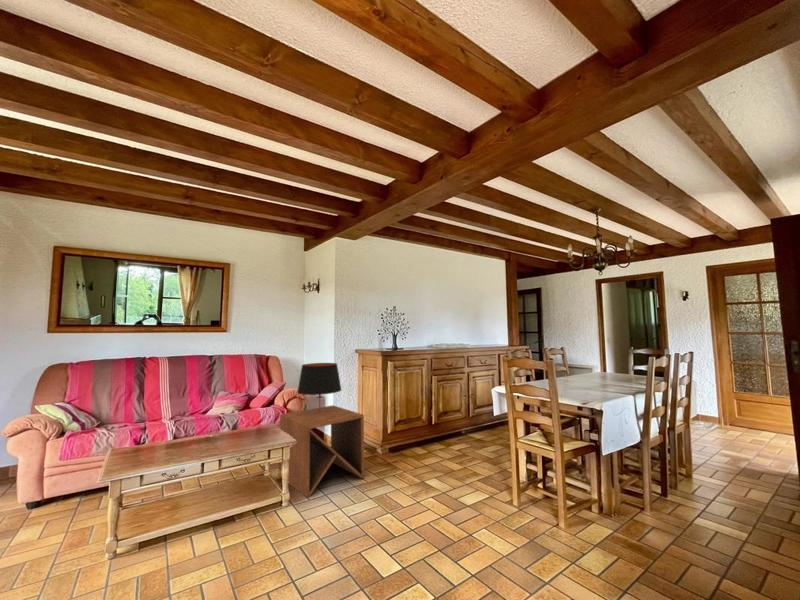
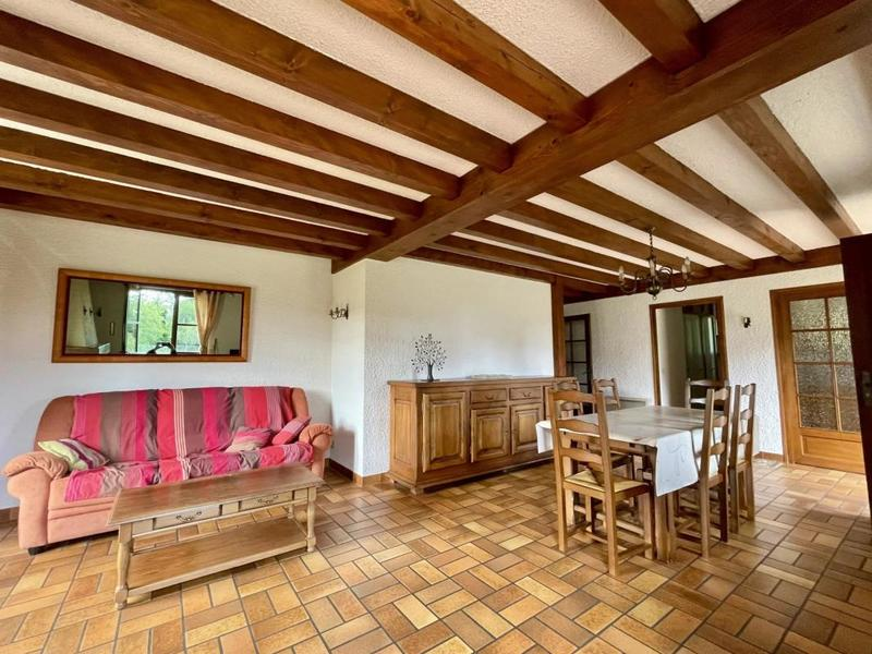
- side table (321, 445)
- table lamp (319, 388)
